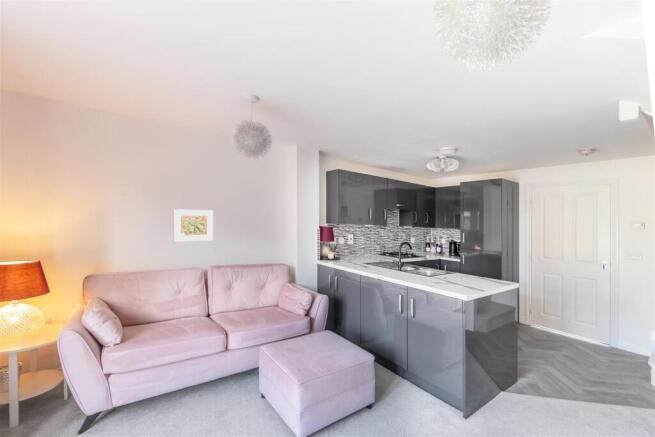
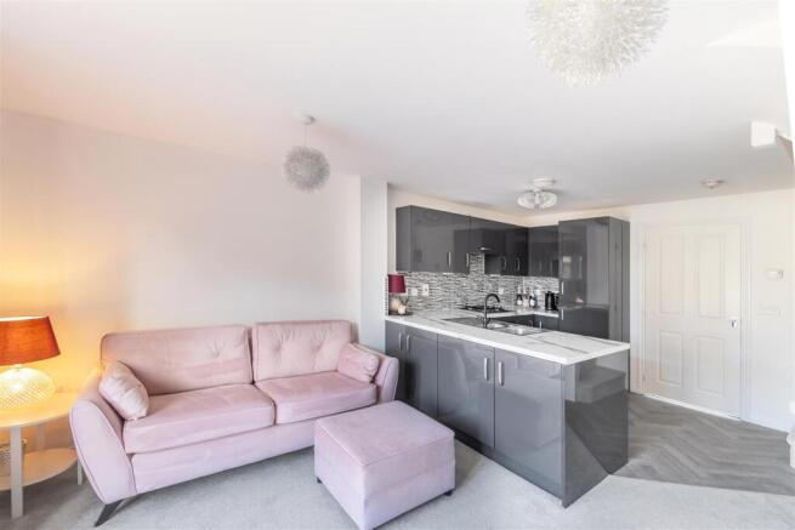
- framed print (194, 225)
